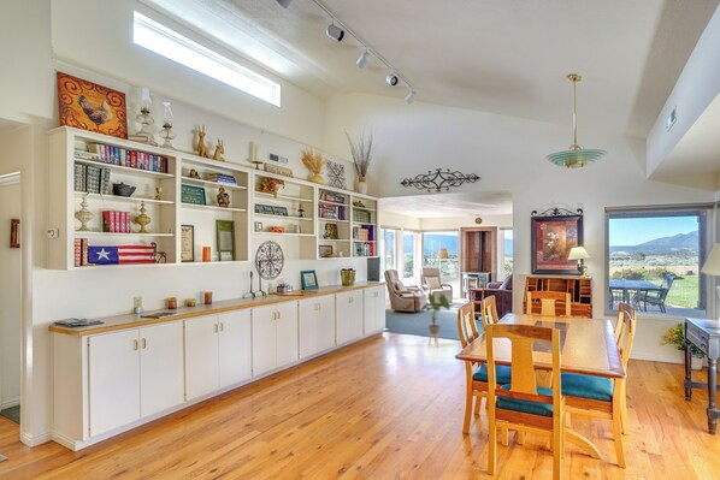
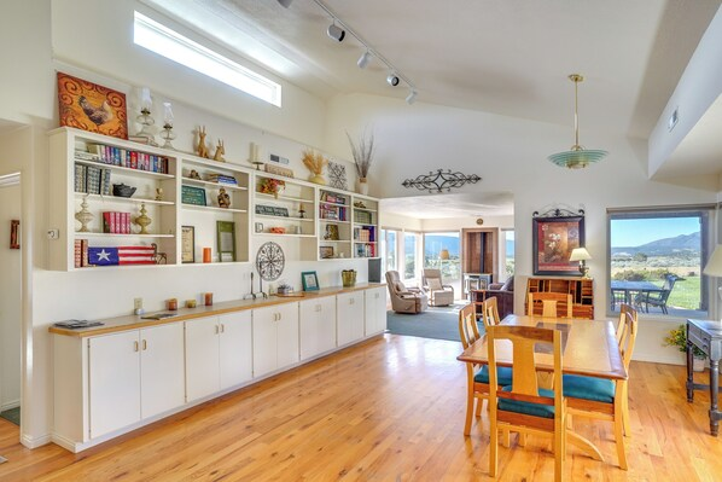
- house plant (435, 319)
